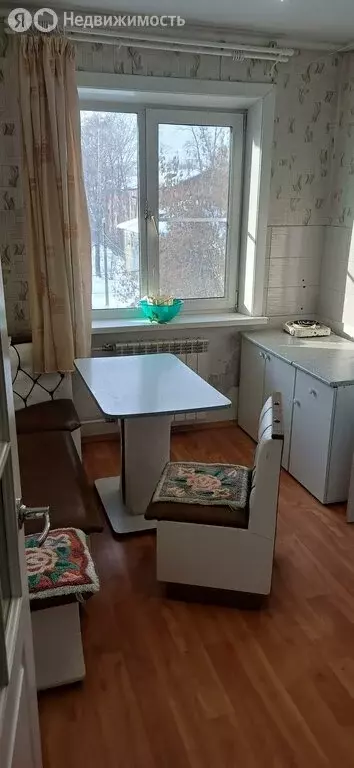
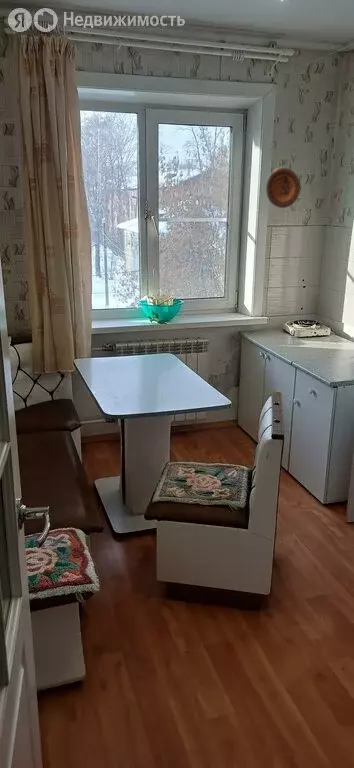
+ decorative plate (282, 188)
